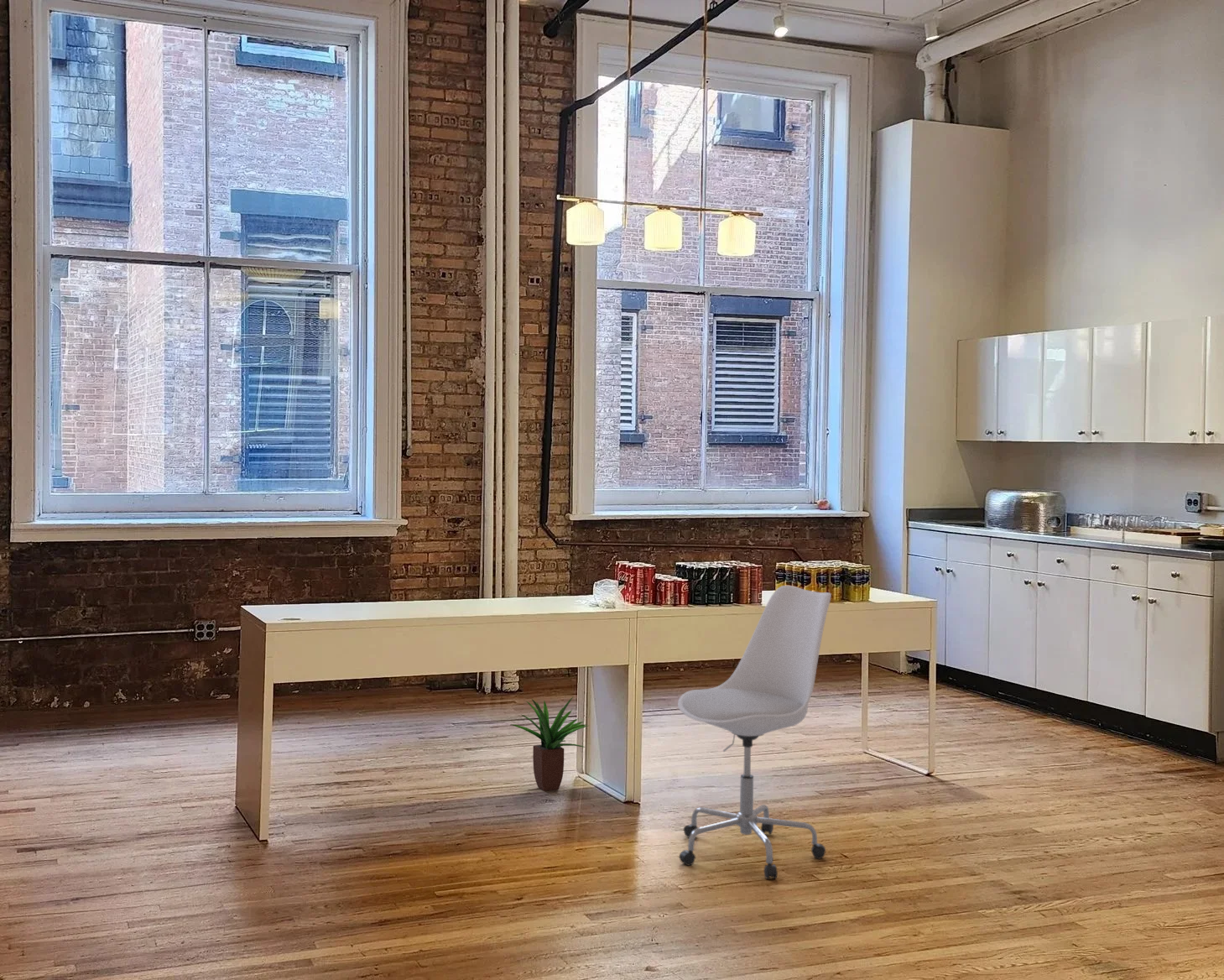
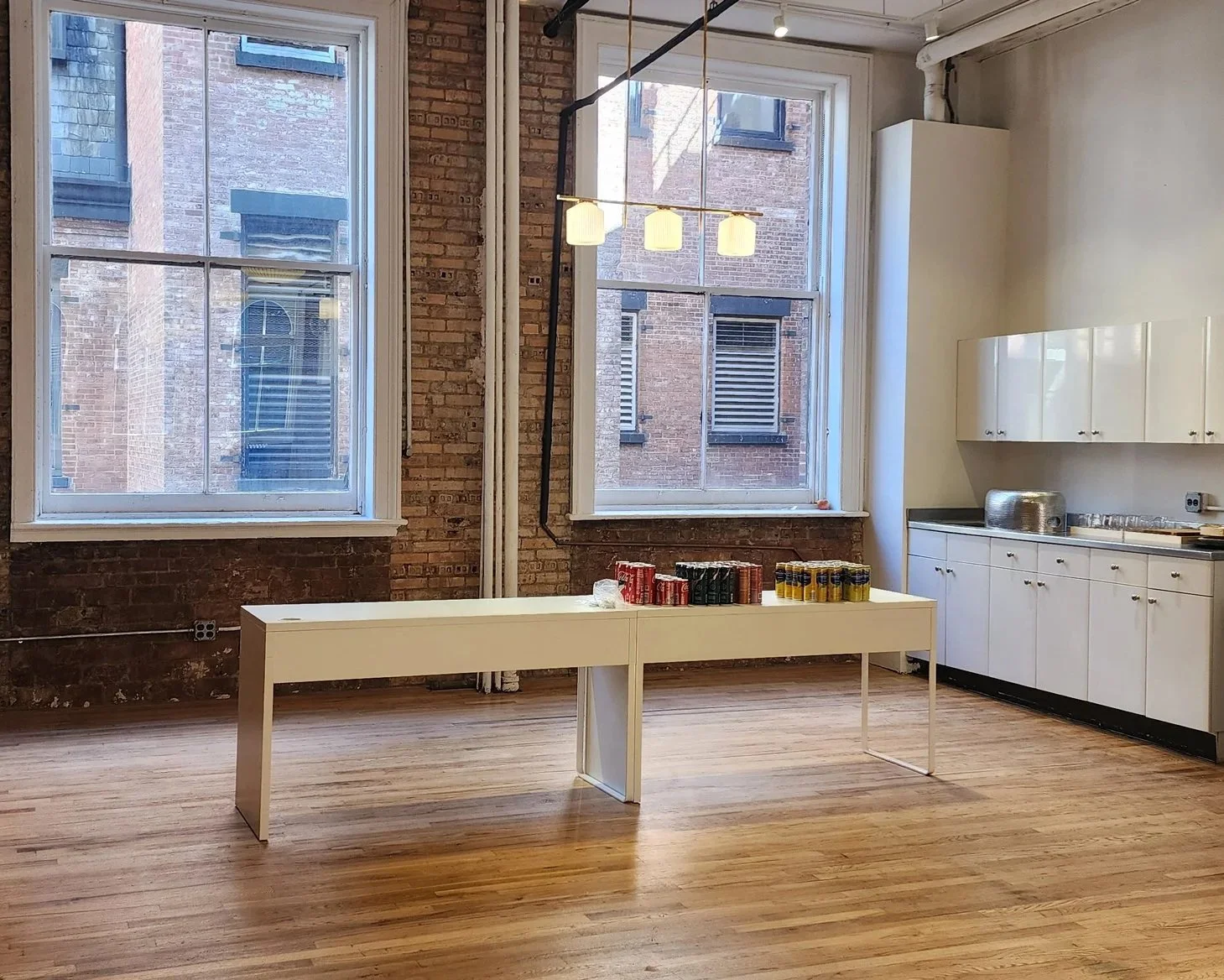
- potted plant (555, 742)
- chair (749, 723)
